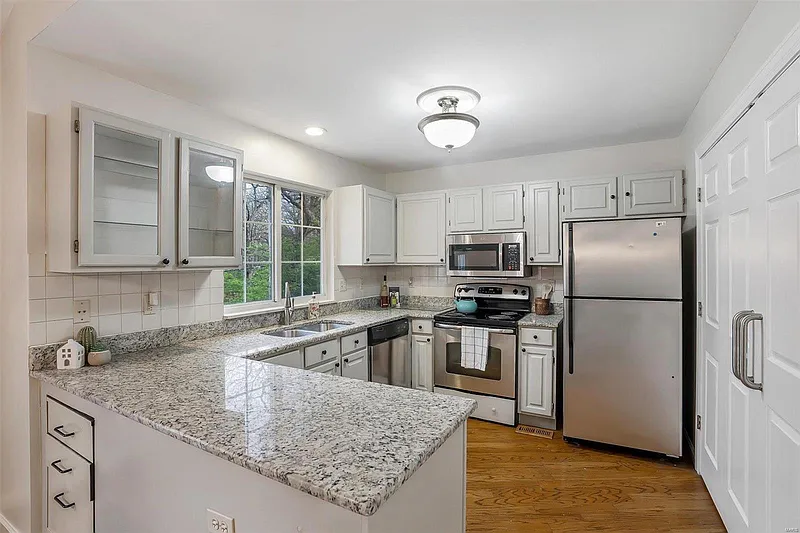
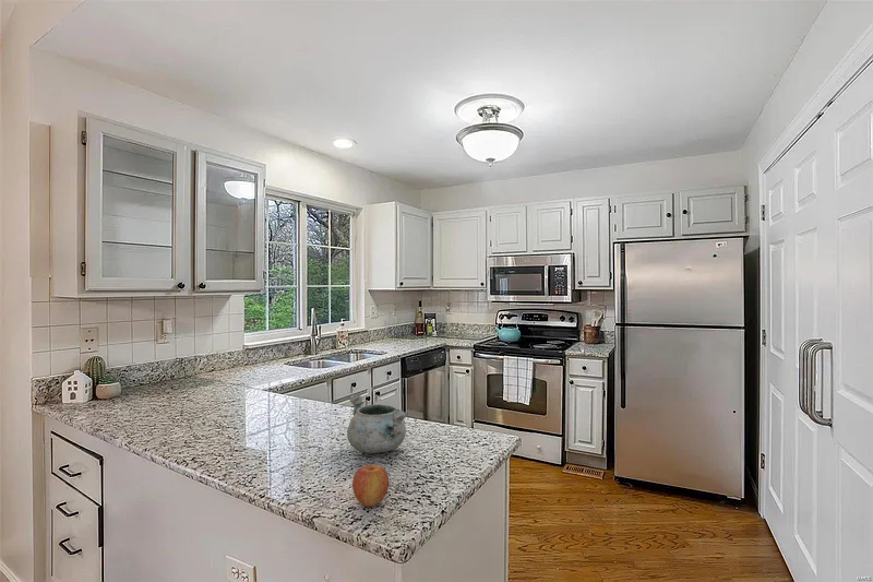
+ apple (370, 485)
+ decorative bowl (378, 425)
